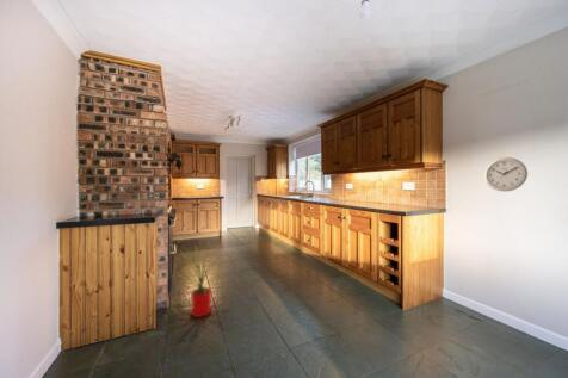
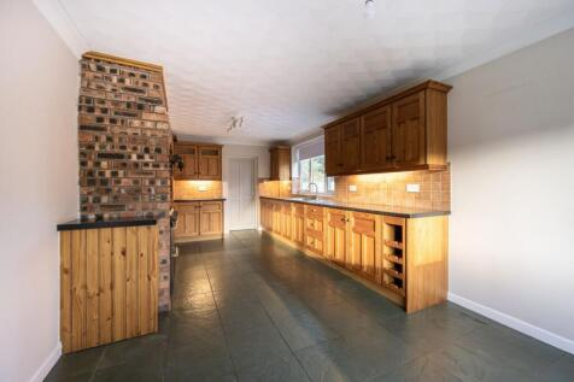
- house plant (200, 277)
- wall clock (504, 174)
